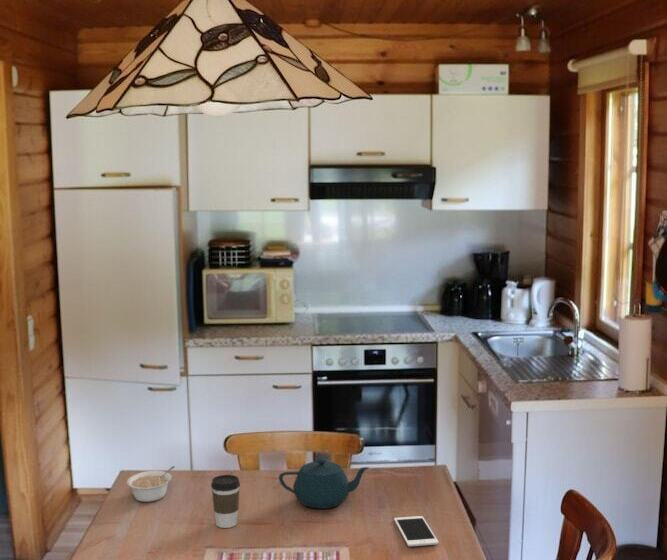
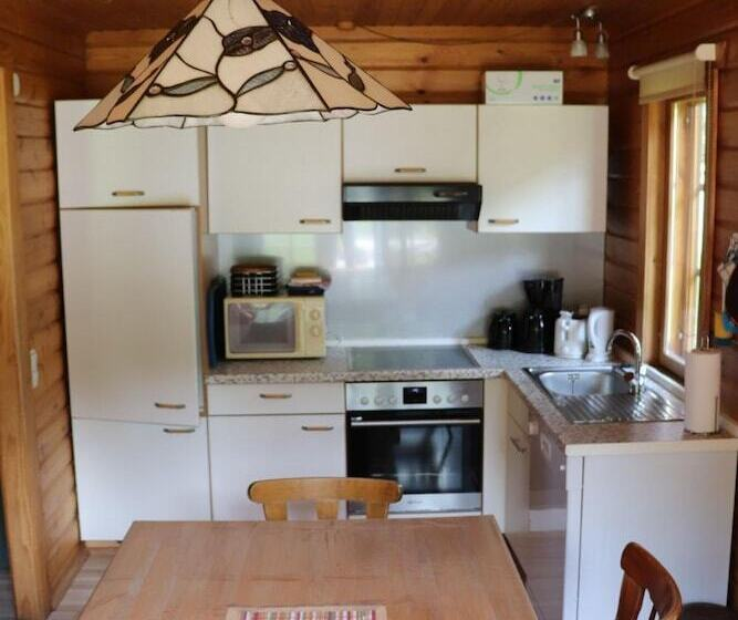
- cell phone (415, 530)
- legume (150, 485)
- coffee cup (225, 501)
- teapot (324, 480)
